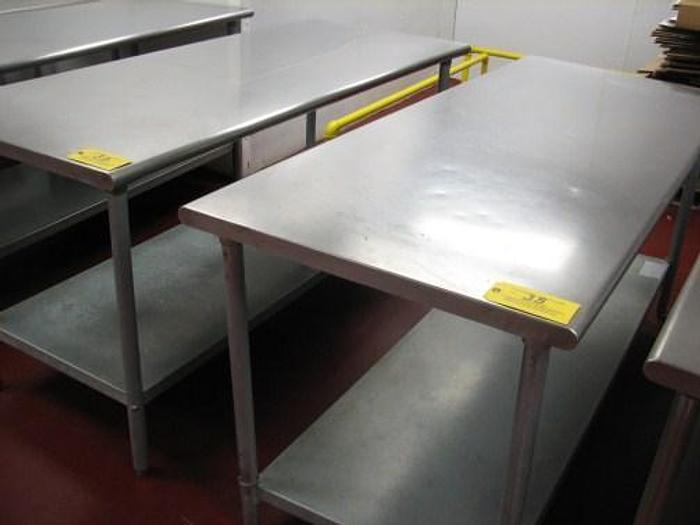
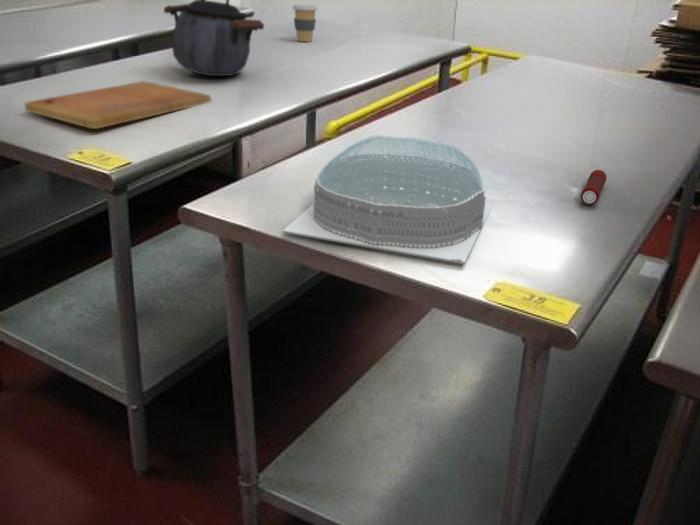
+ coffee cup (304, 22)
+ kettle (213, 30)
+ cutting board (122, 102)
+ flashlight (593, 186)
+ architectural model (398, 183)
